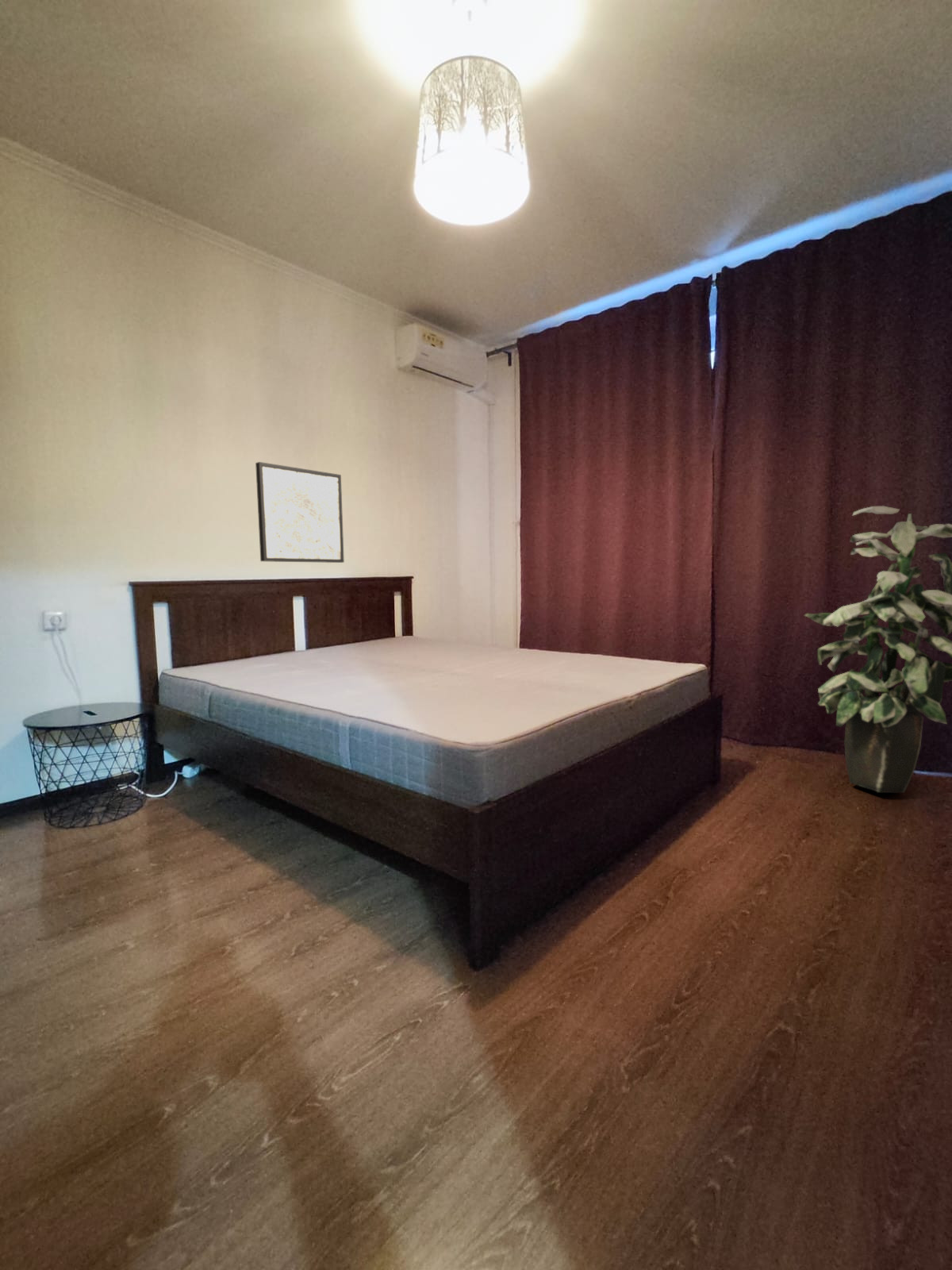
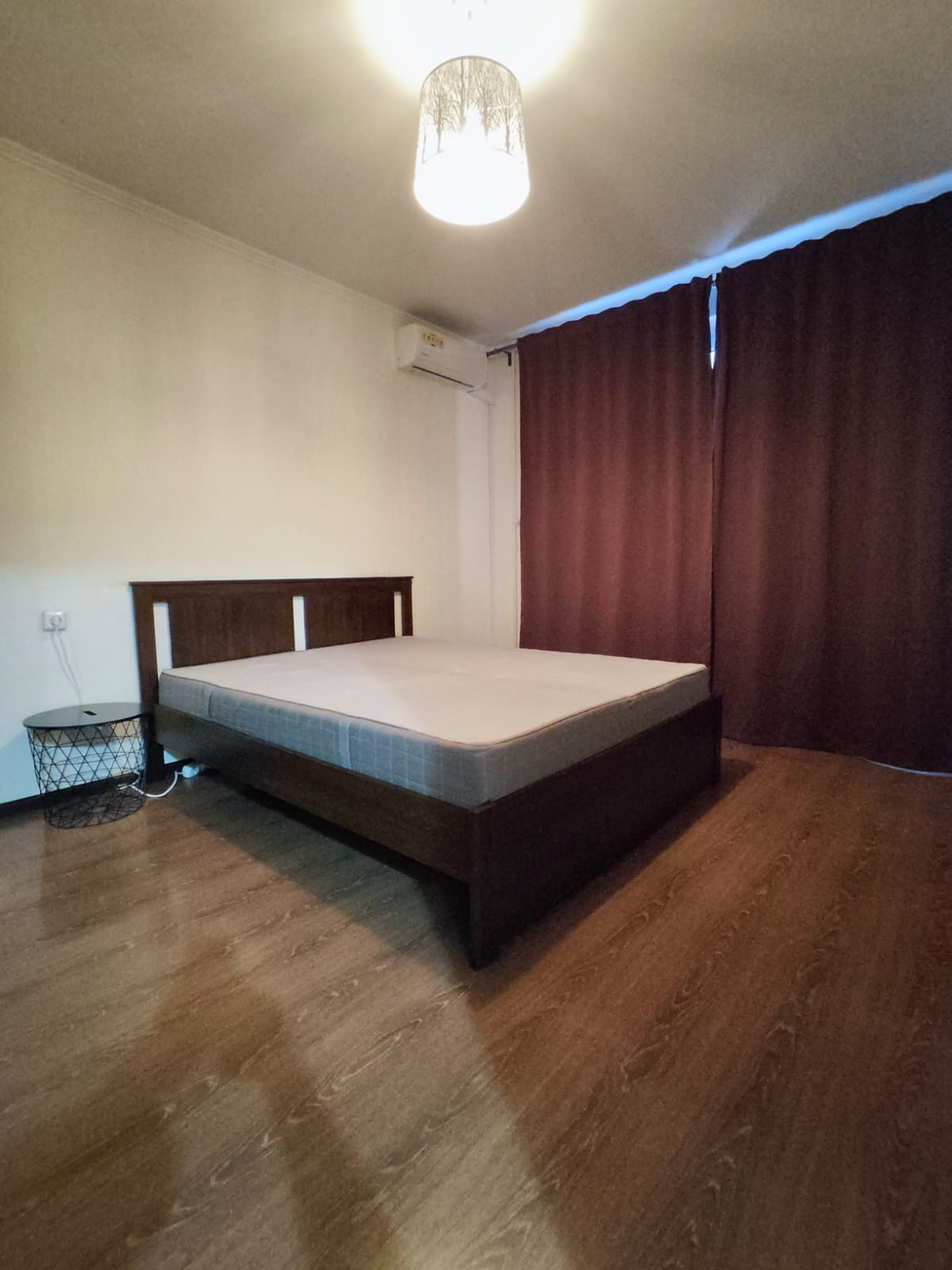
- wall art (302, 516)
- indoor plant (882, 649)
